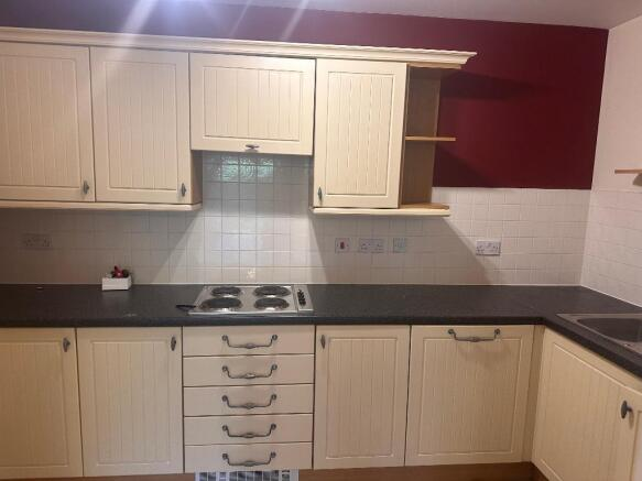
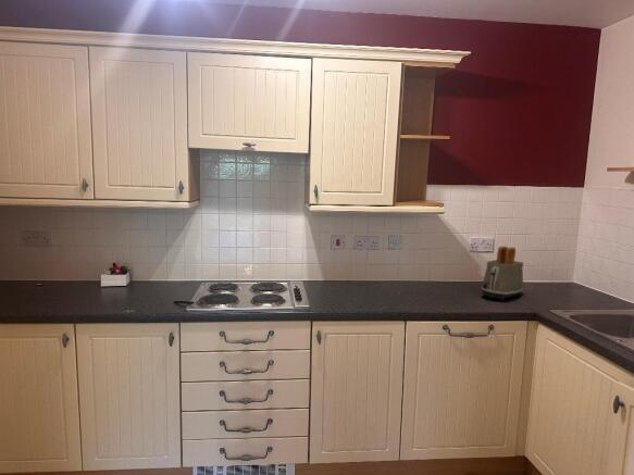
+ toaster (504, 271)
